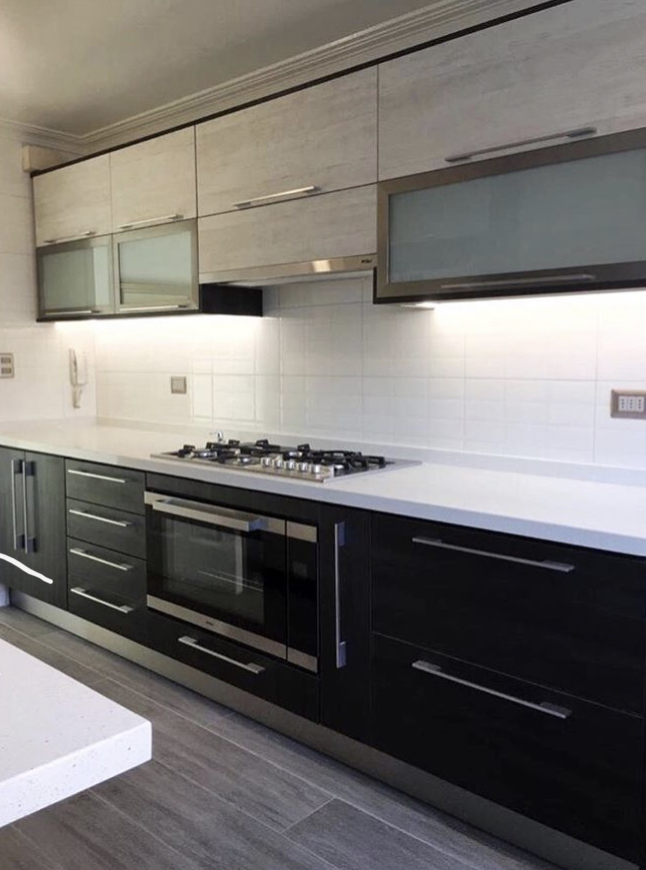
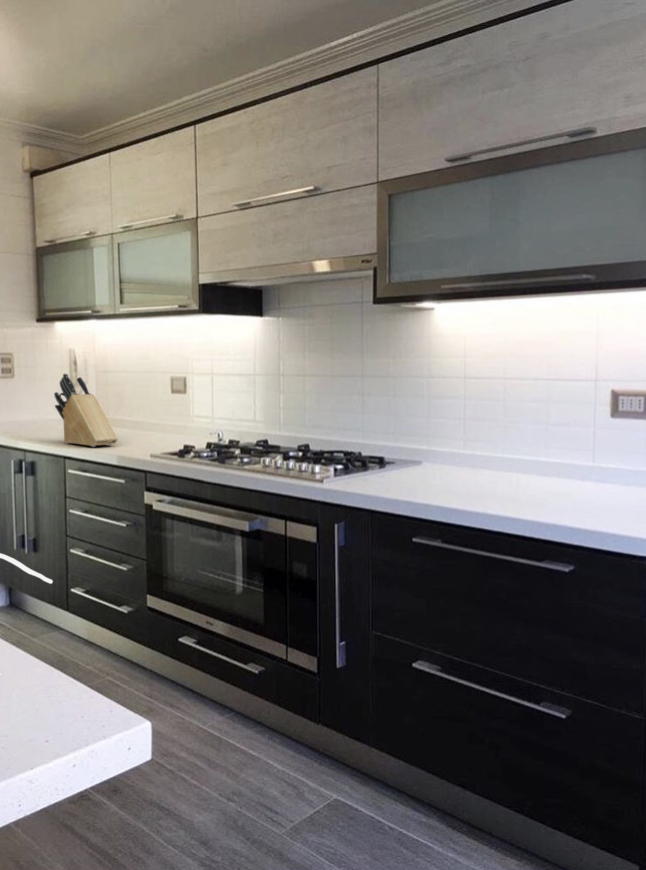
+ knife block (84, 408)
